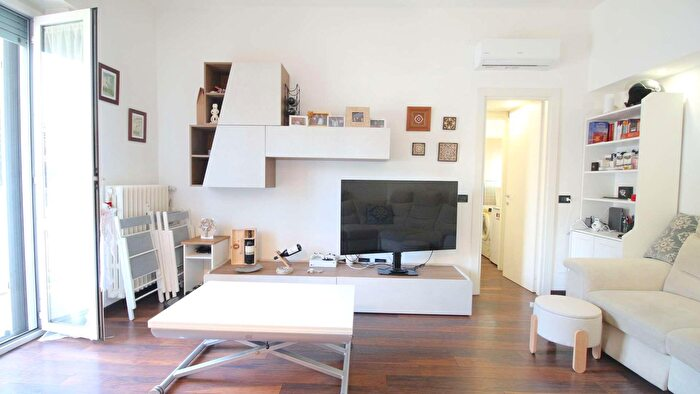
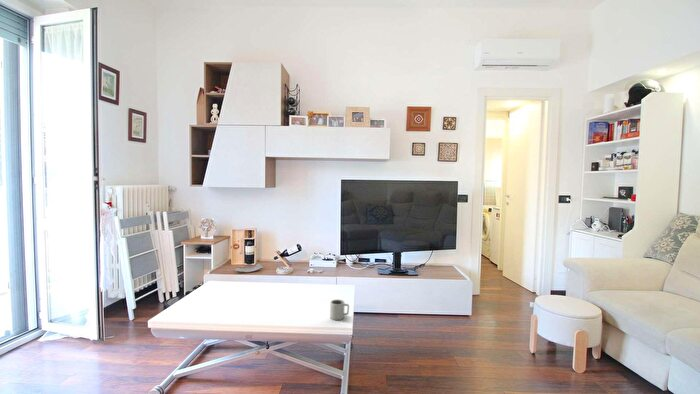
+ cup (339, 309)
